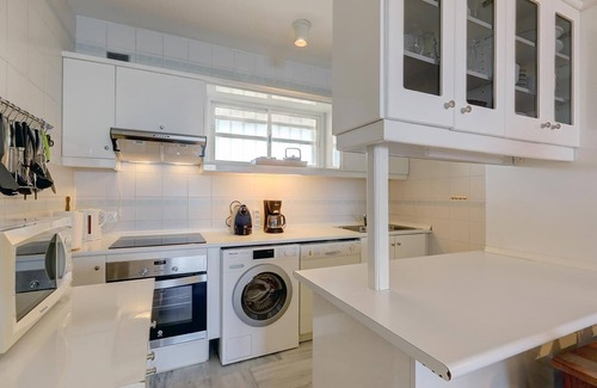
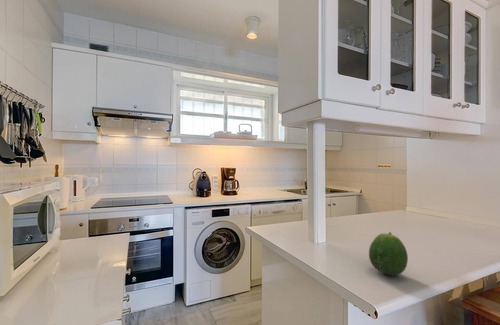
+ fruit (387, 253)
